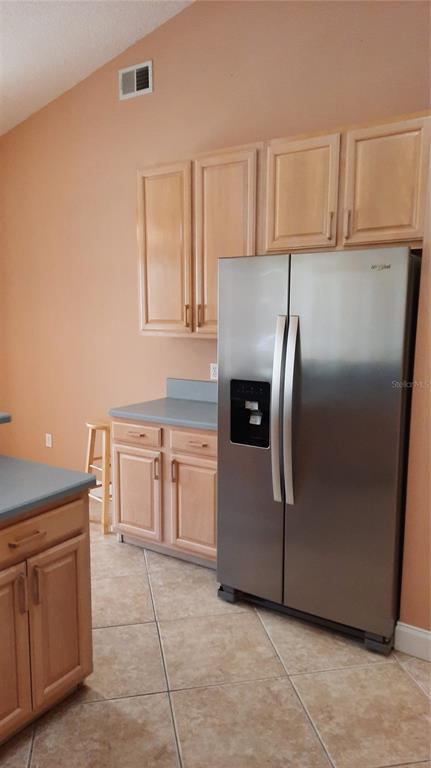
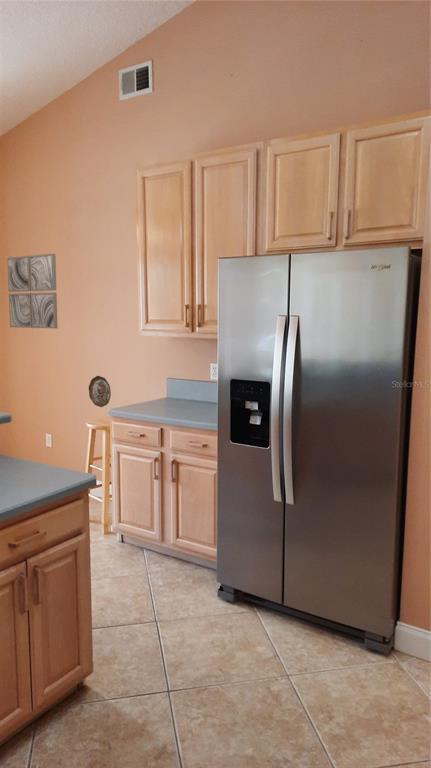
+ decorative plate (100, 391)
+ wall art (31, 293)
